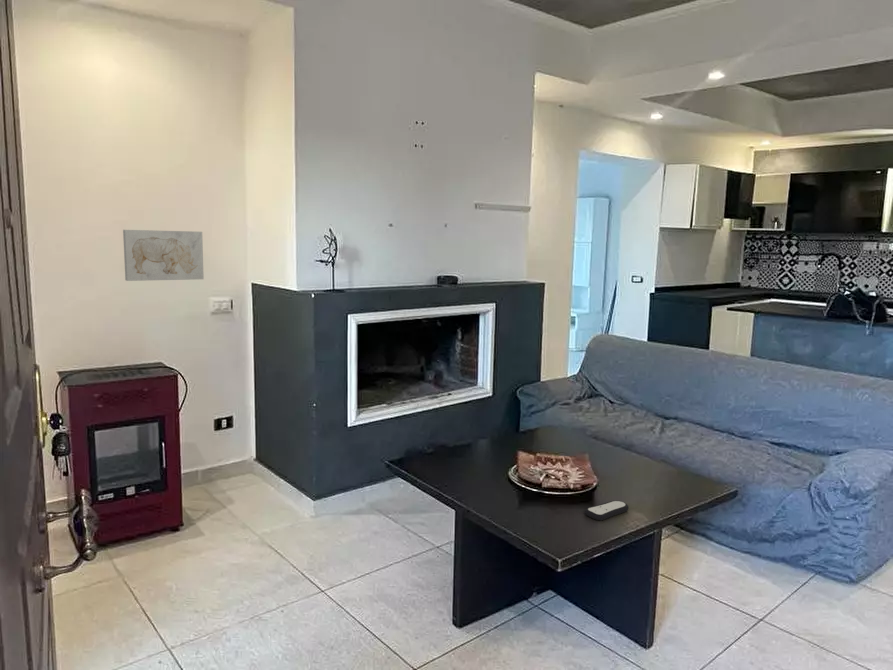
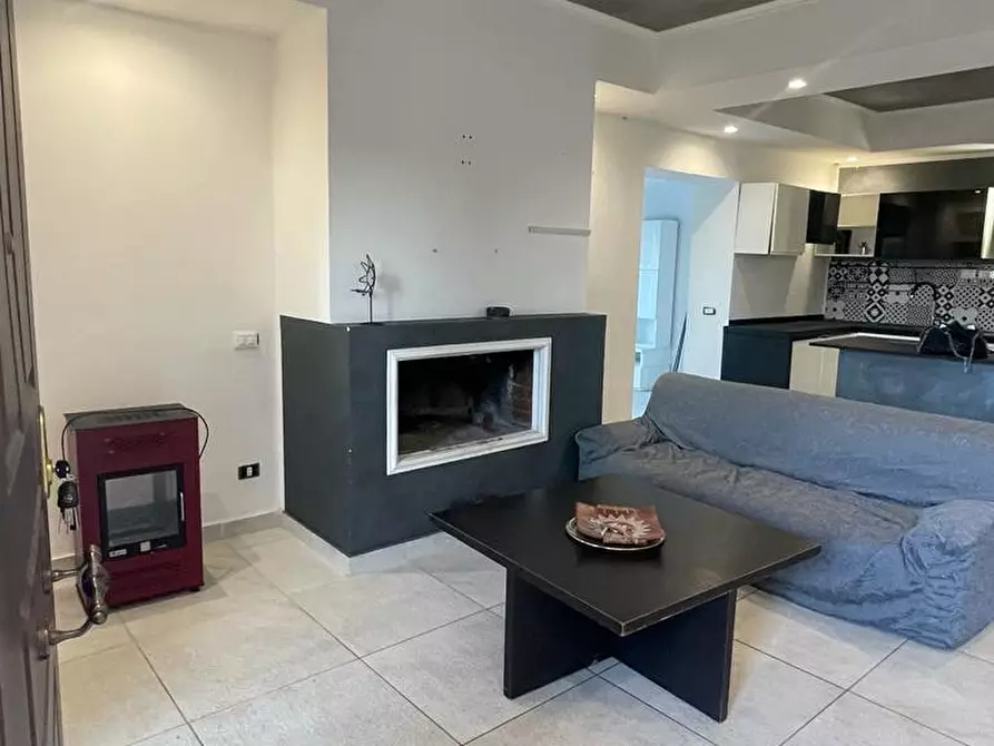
- remote control (607, 509)
- wall art (164, 255)
